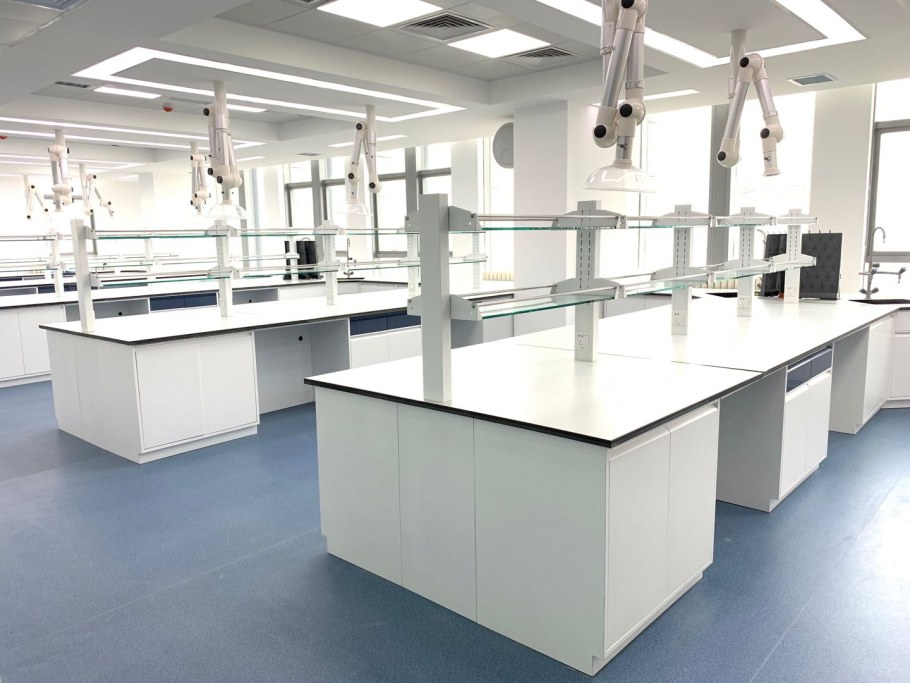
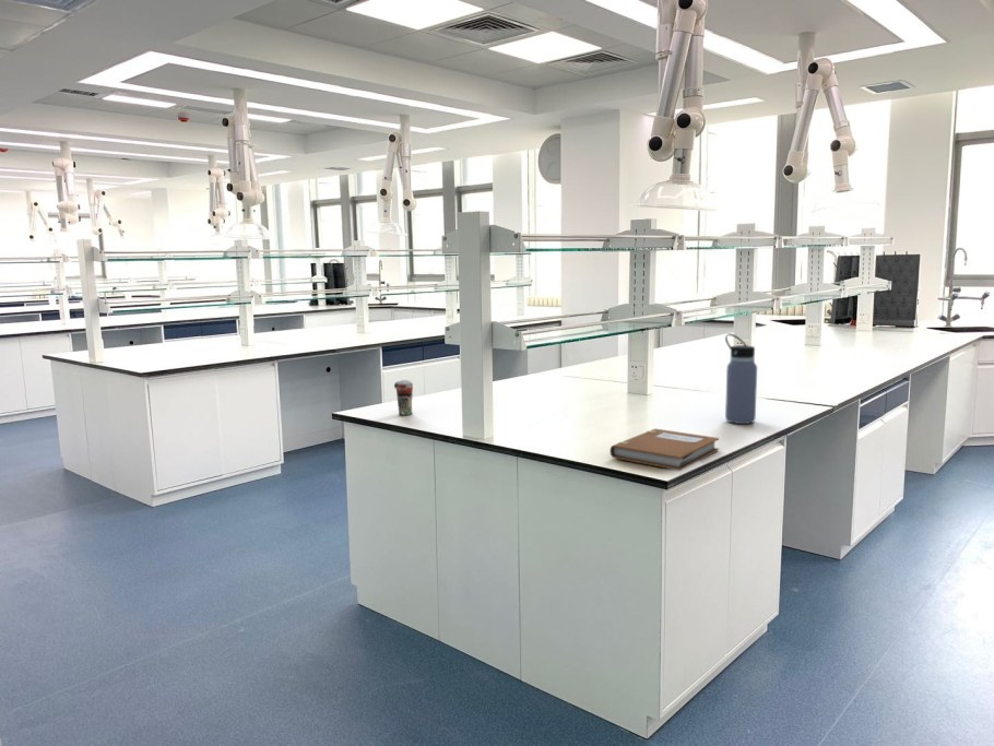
+ notebook (665, 447)
+ beverage cup (403, 396)
+ water bottle (739, 378)
